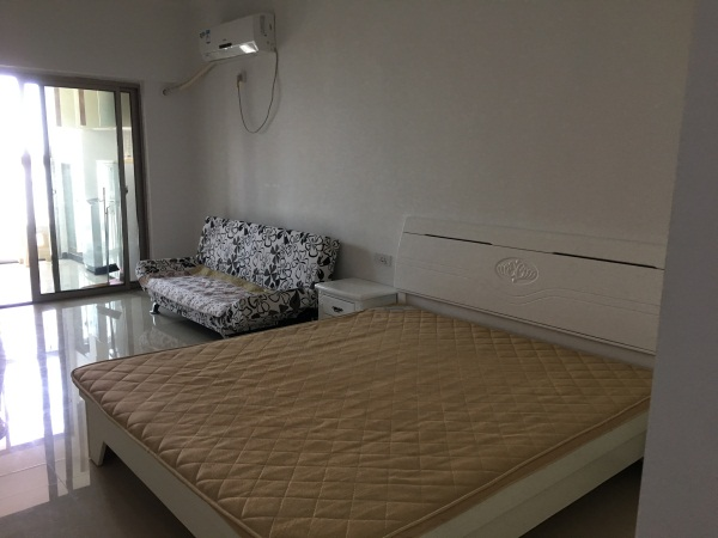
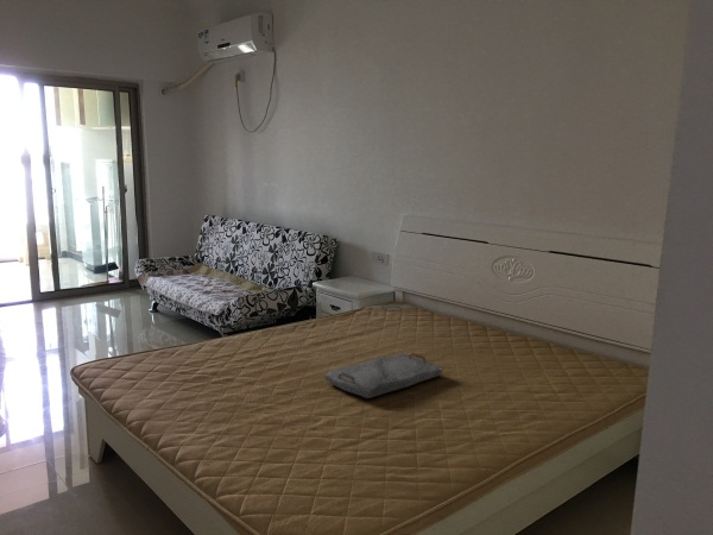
+ serving tray (379, 370)
